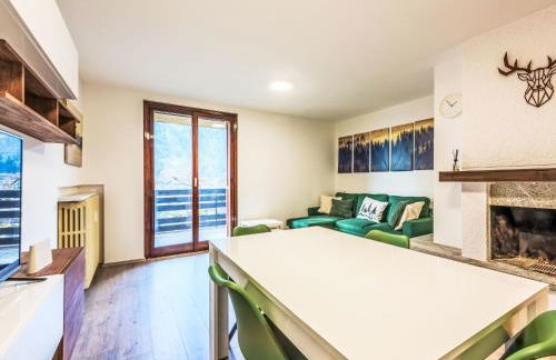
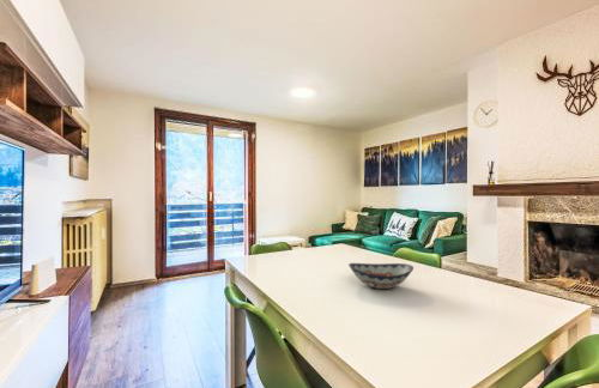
+ decorative bowl (380, 275)
